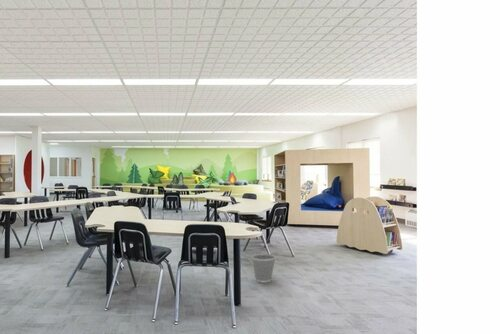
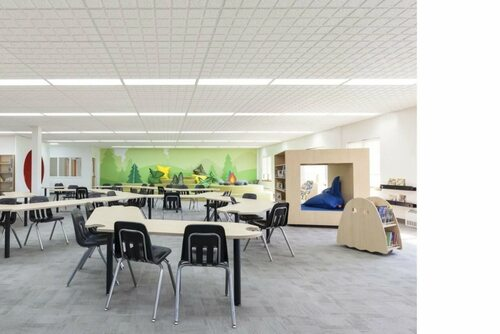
- wastebasket (263, 268)
